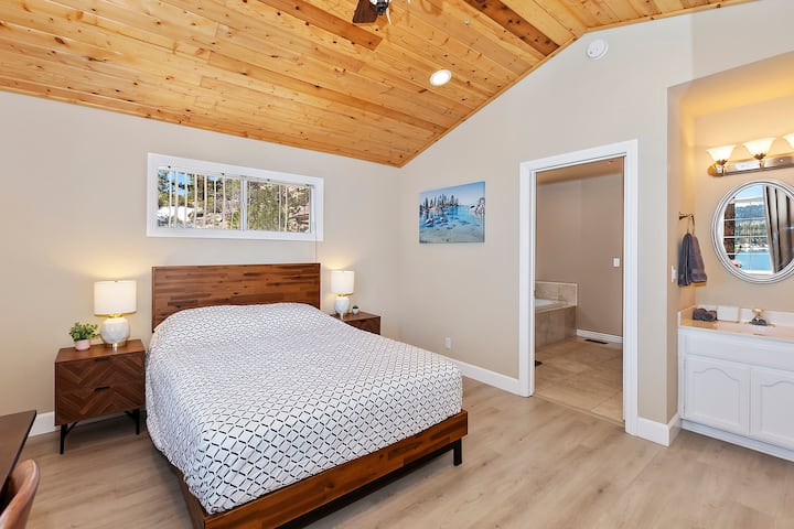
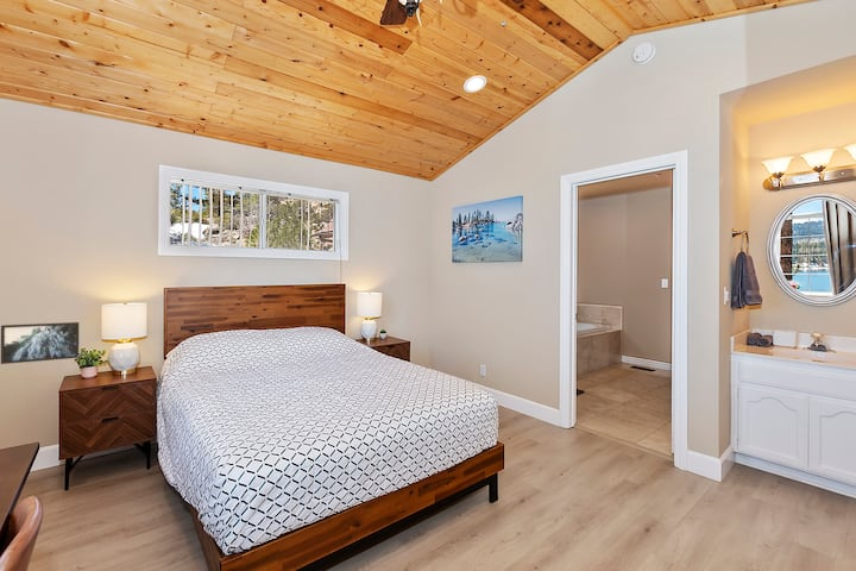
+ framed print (42, 341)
